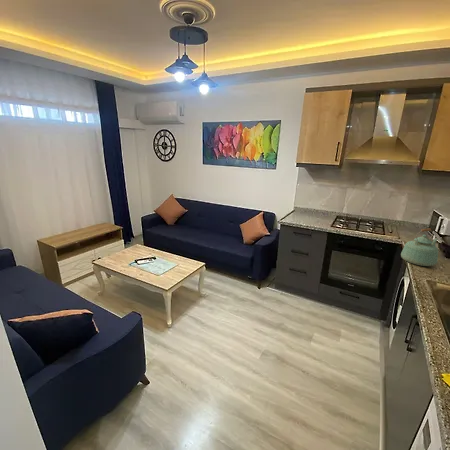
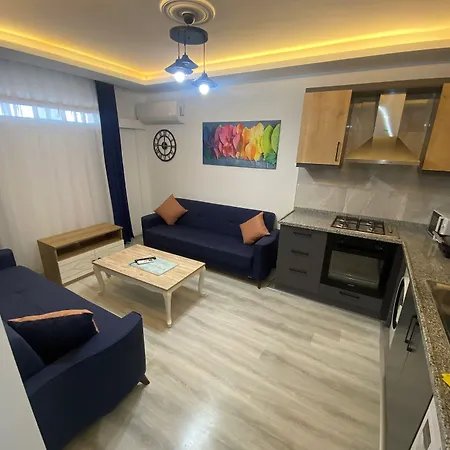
- kettle (424, 244)
